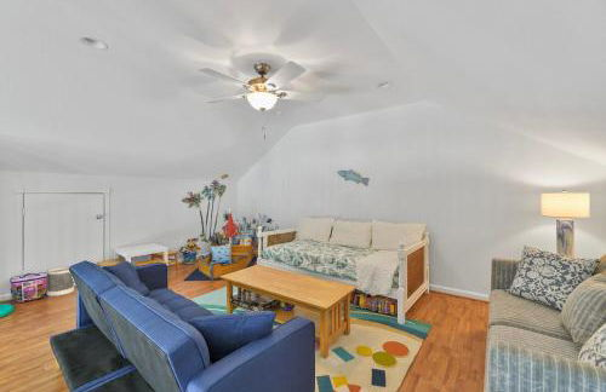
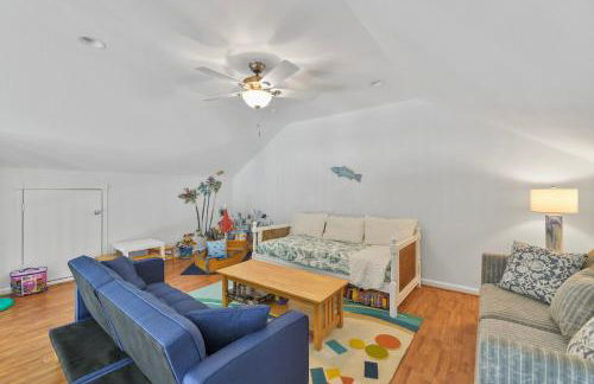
- wastebasket (61, 281)
